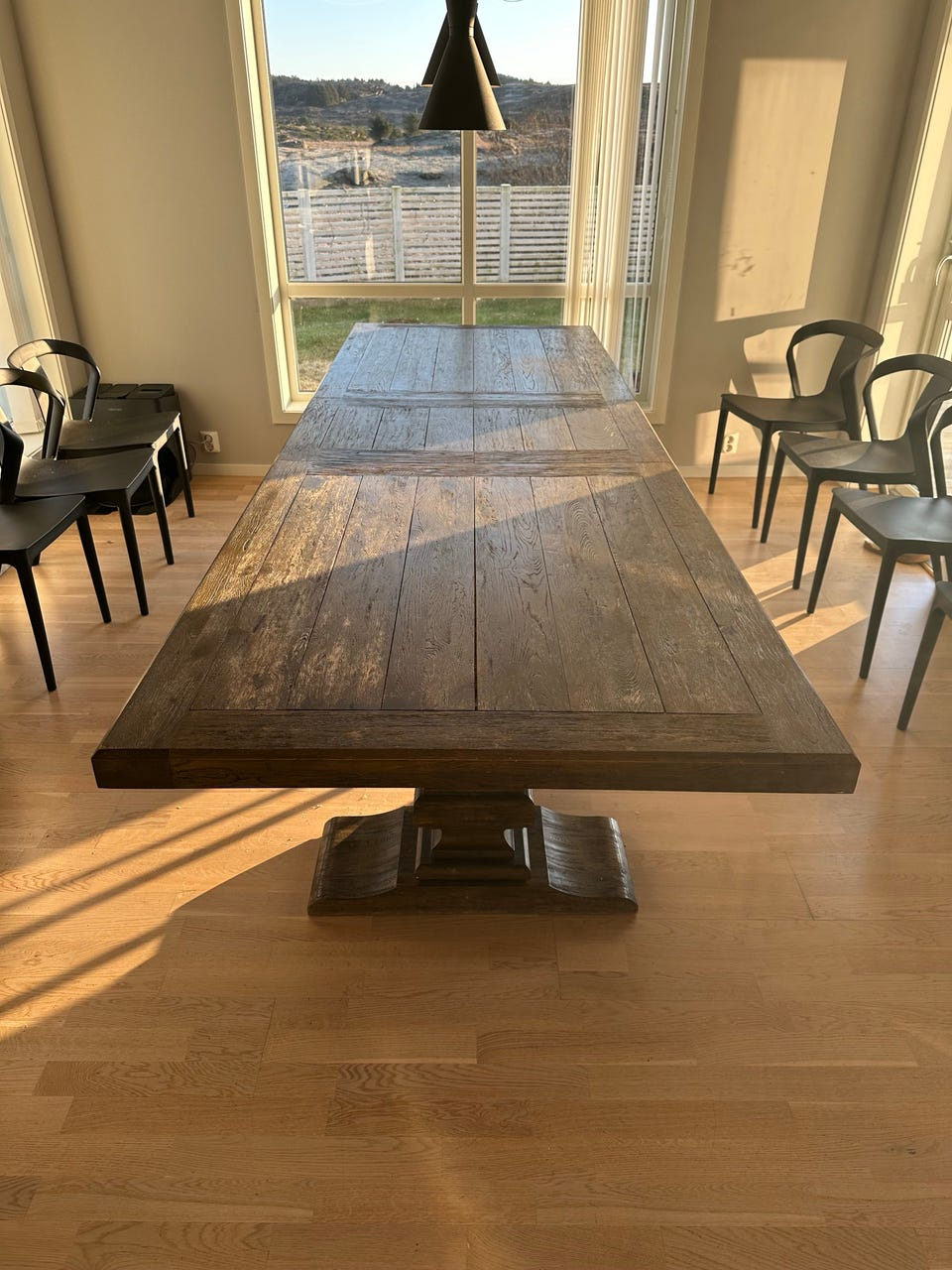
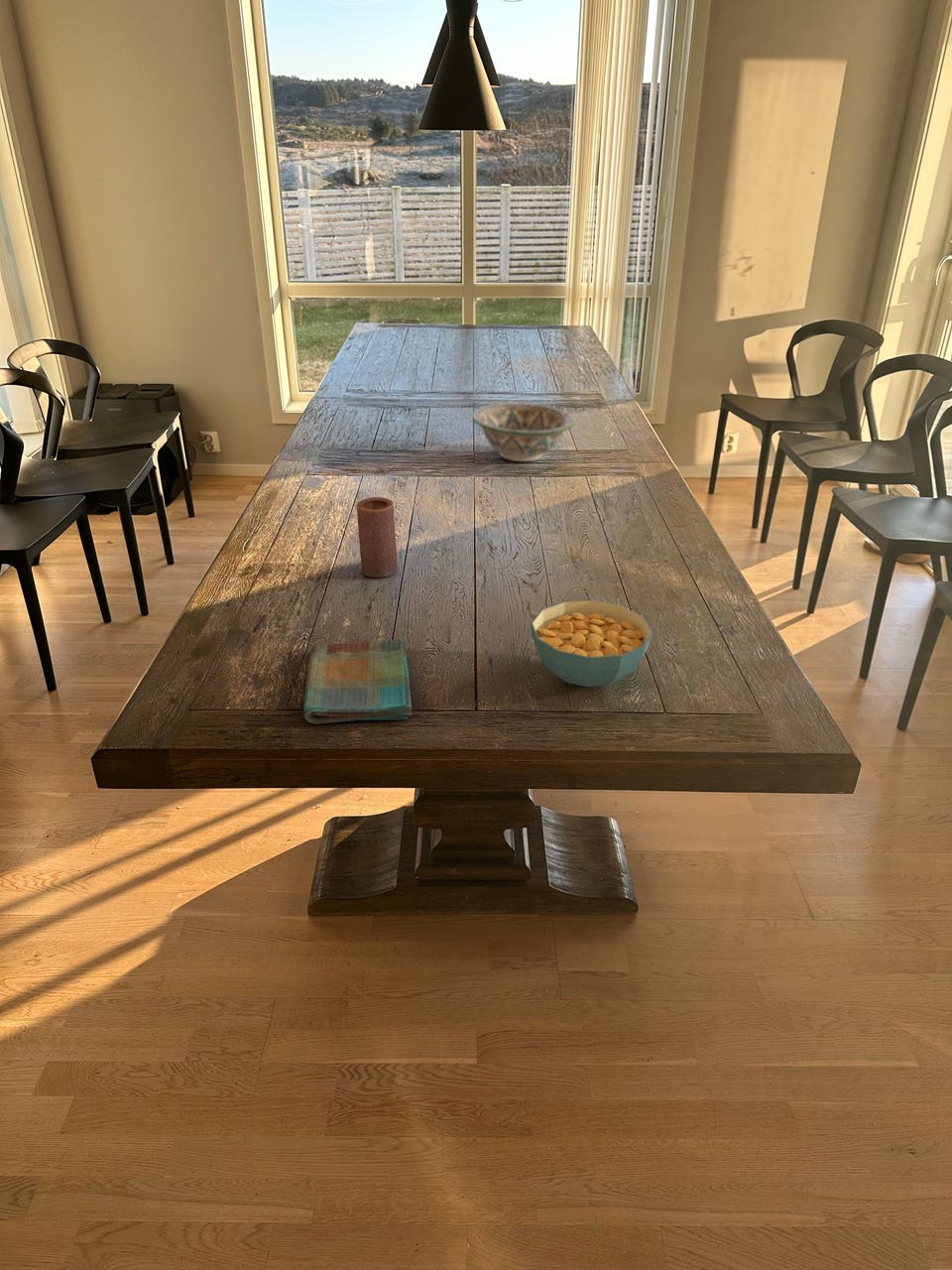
+ candle (377, 537)
+ cereal bowl (589, 652)
+ dish towel (357, 677)
+ decorative bowl (523, 436)
